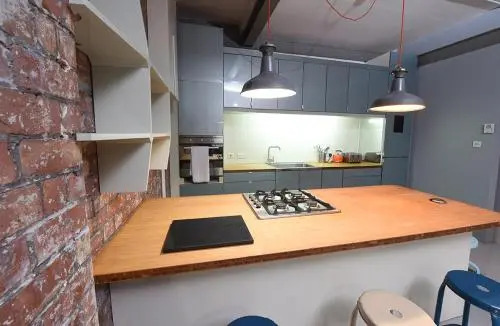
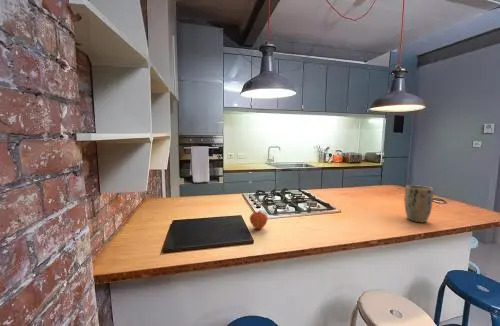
+ fruit (258, 219)
+ plant pot (417, 203)
